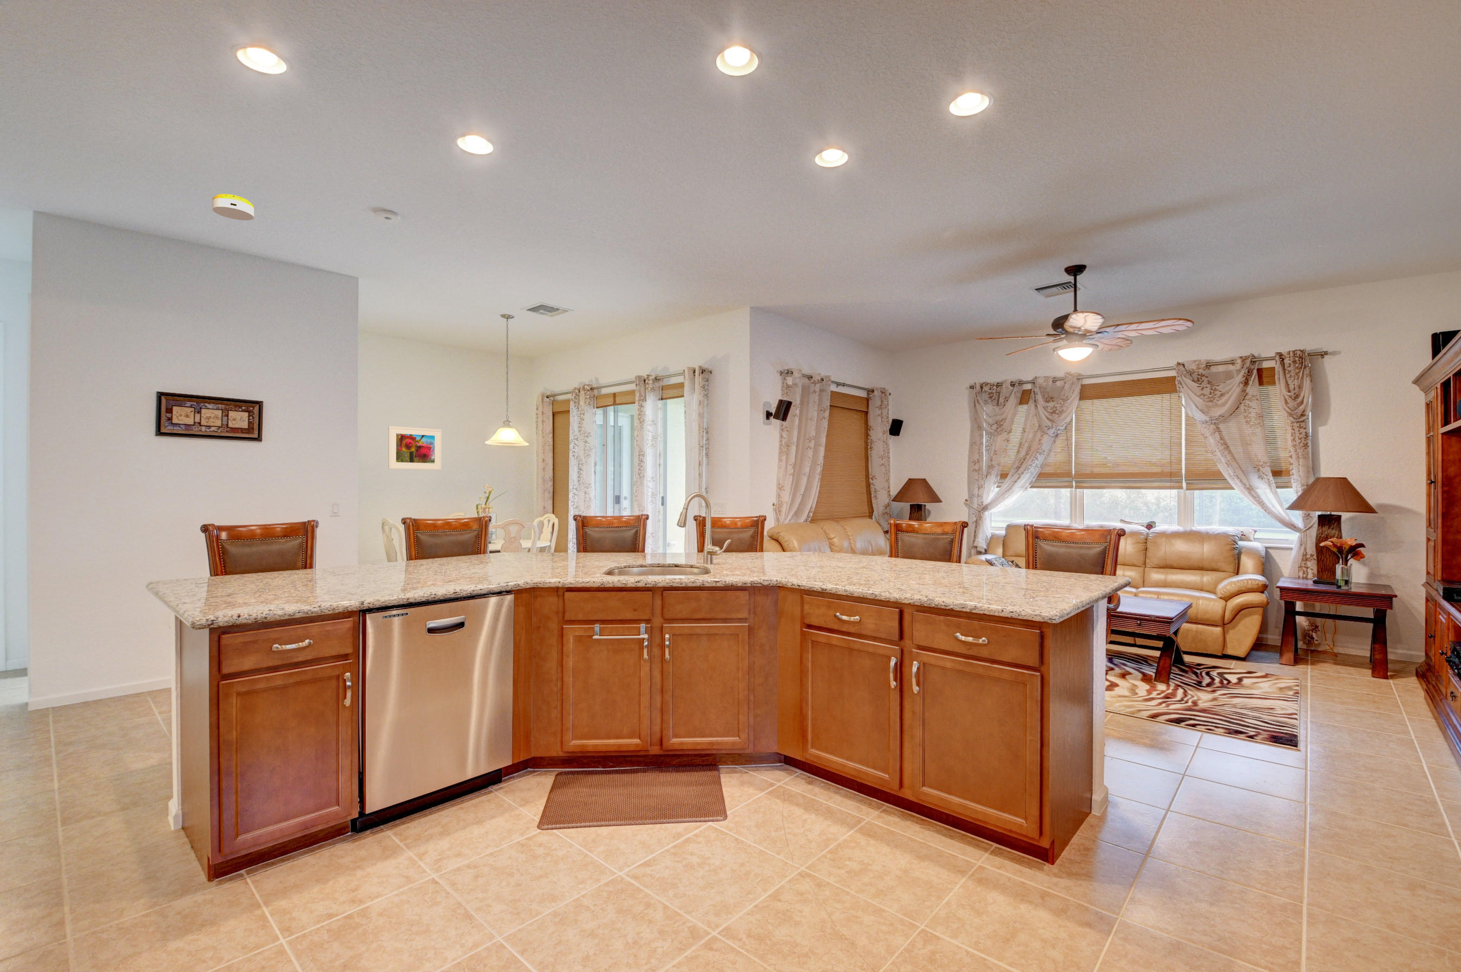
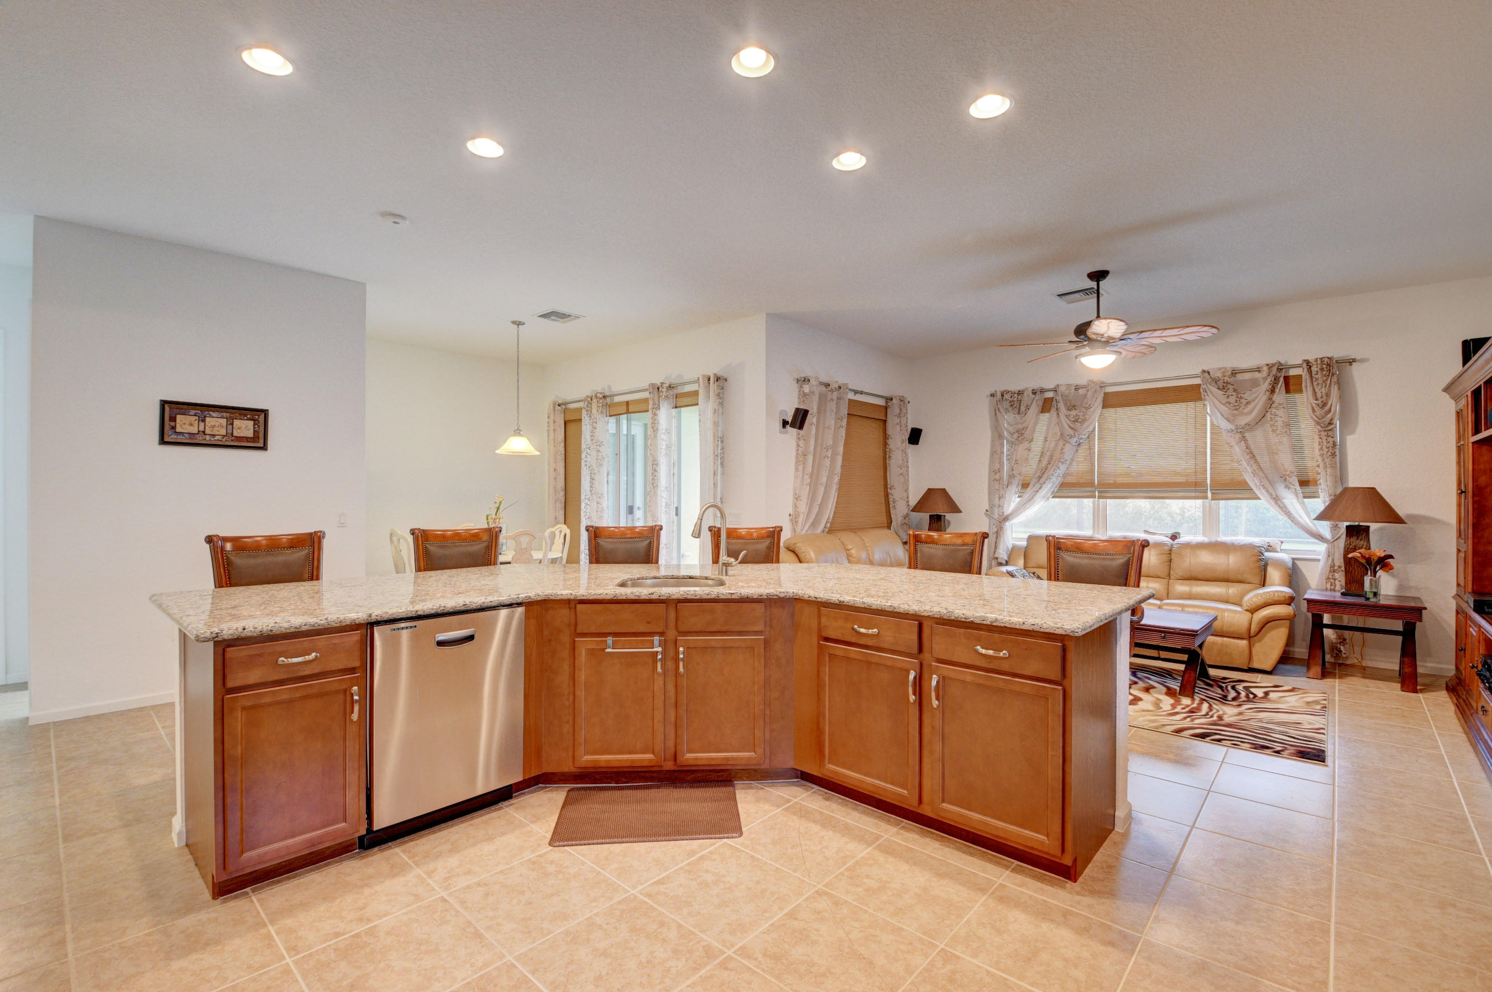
- smoke detector (233, 206)
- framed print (415, 449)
